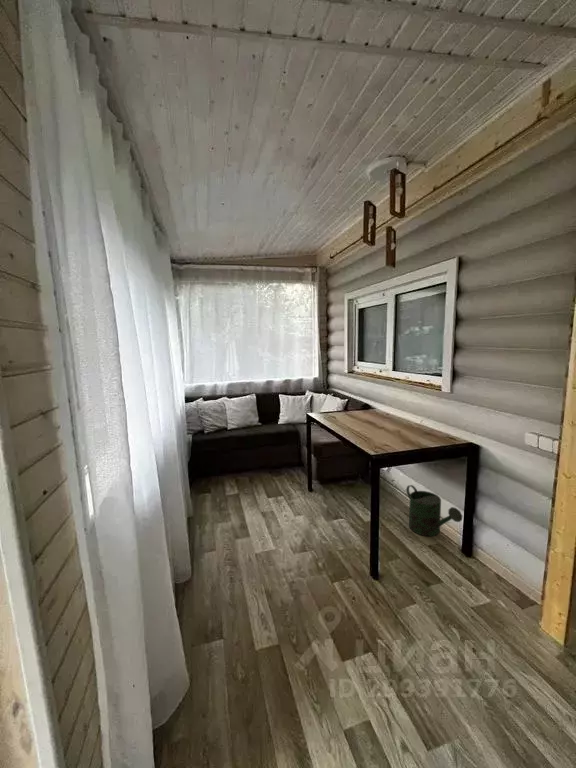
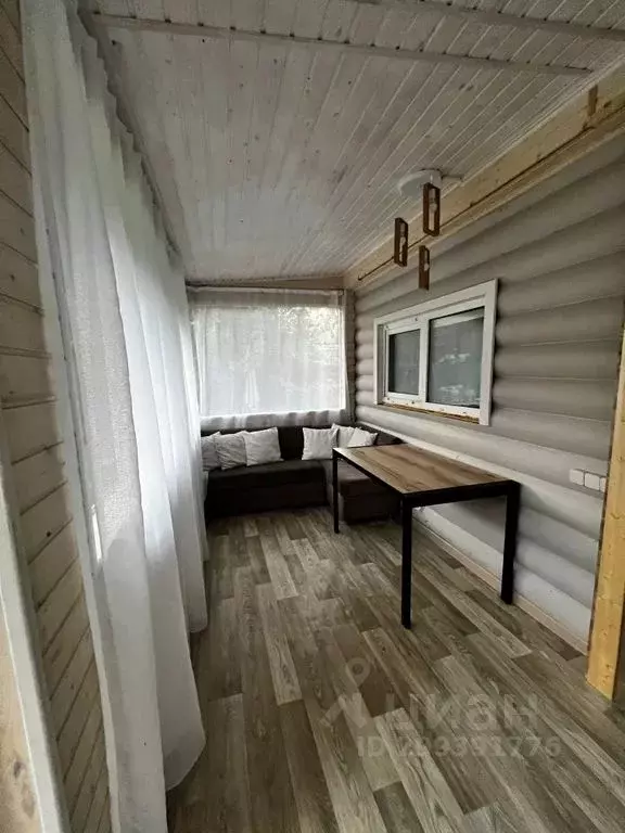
- watering can (430, 513)
